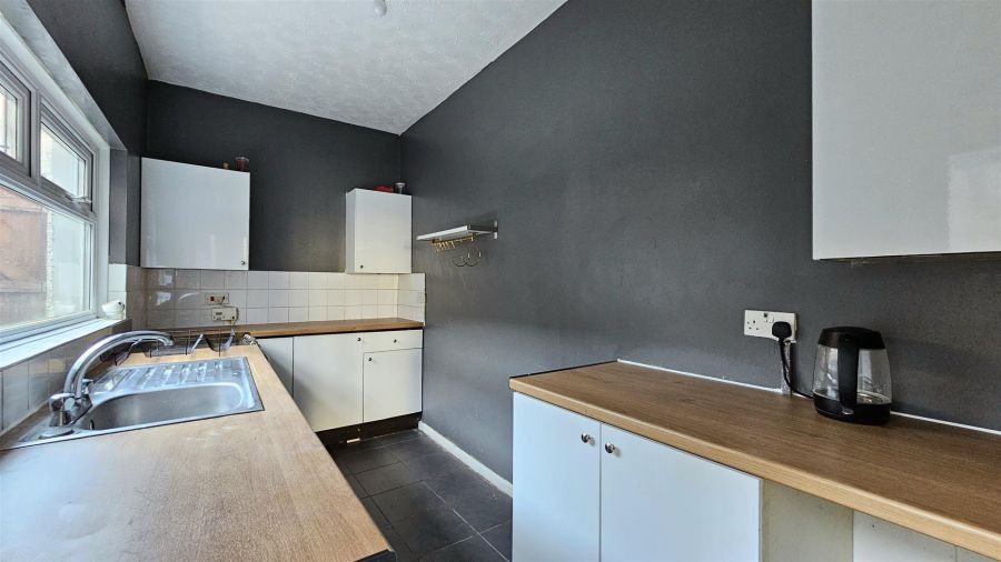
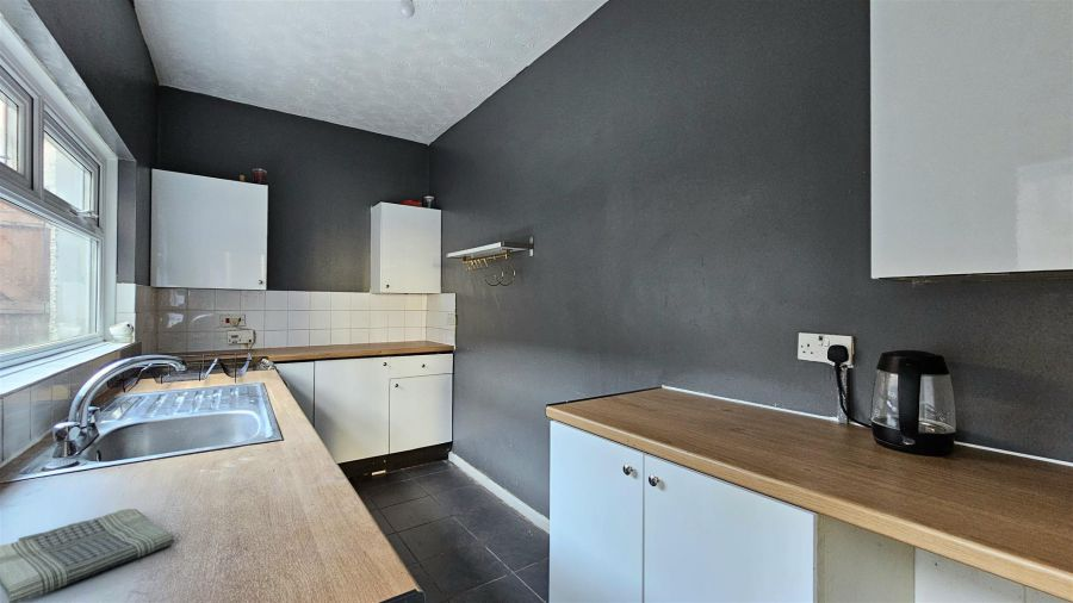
+ dish towel (82, 543)
